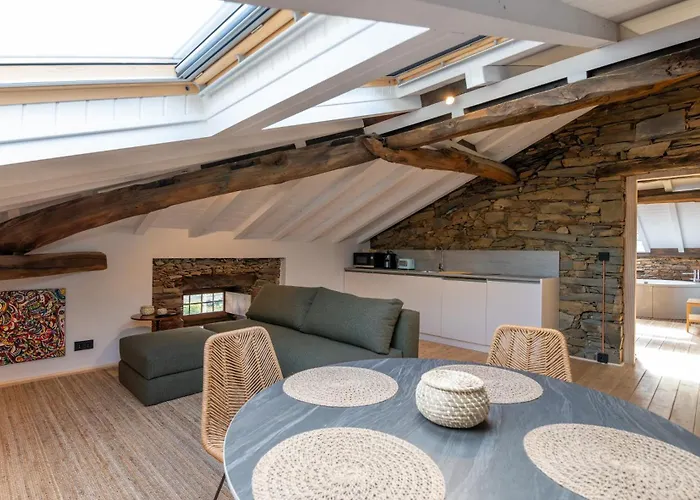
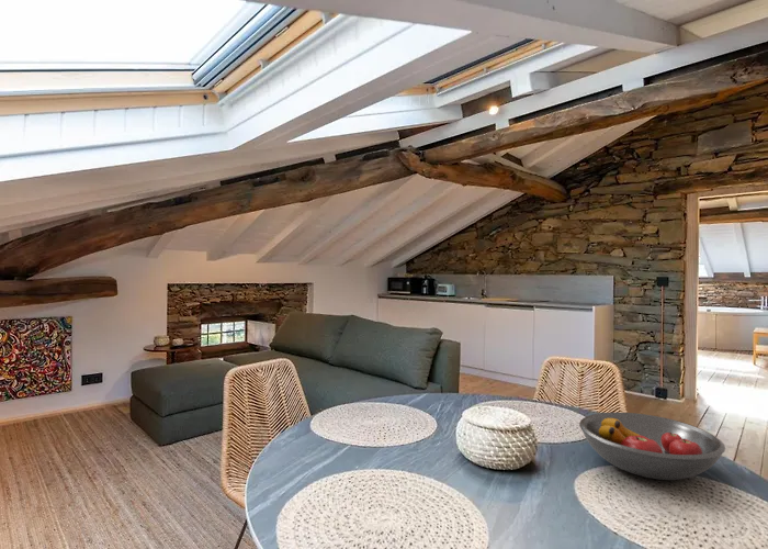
+ fruit bowl (646, 444)
